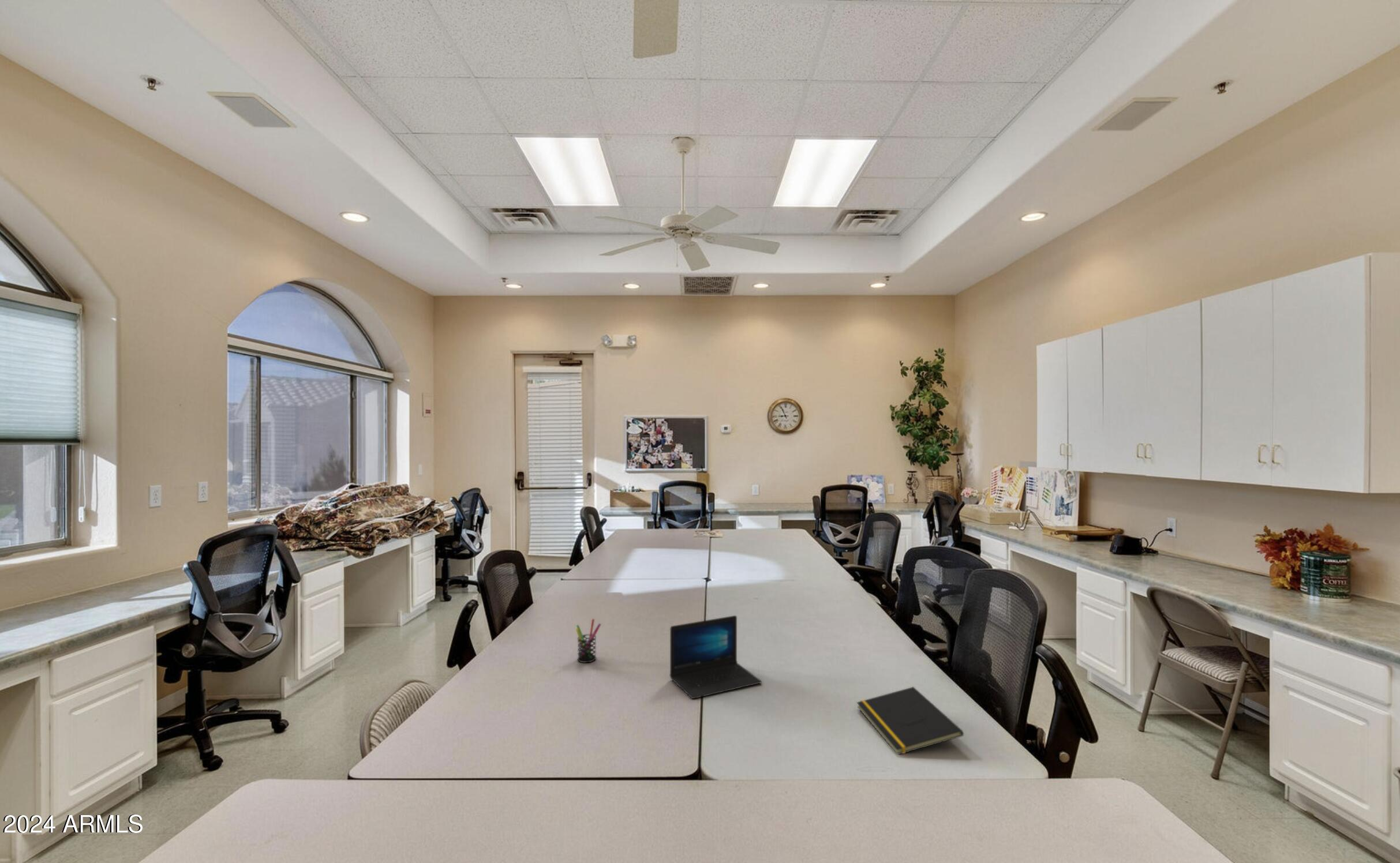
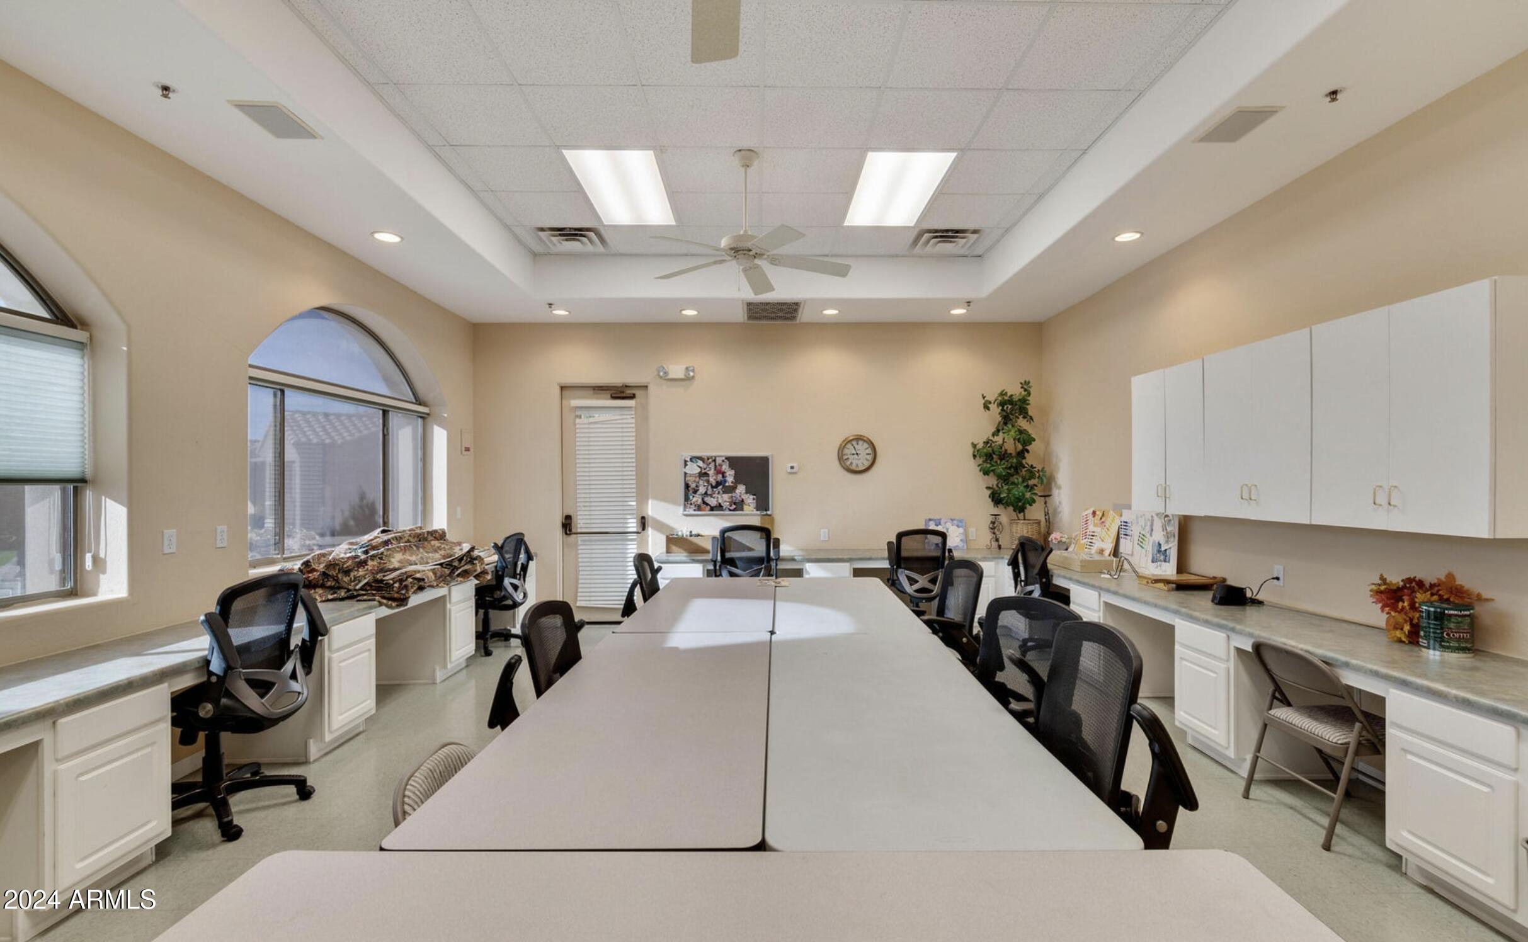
- notepad (906, 718)
- laptop (715, 654)
- pen holder (586, 639)
